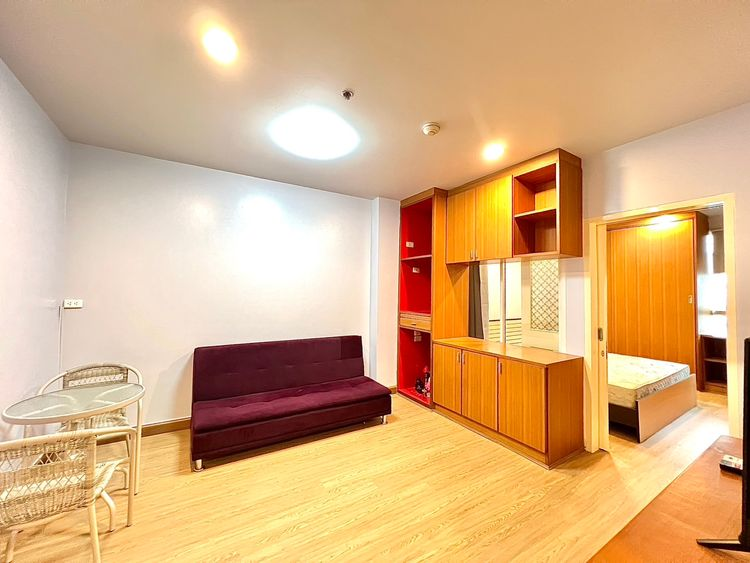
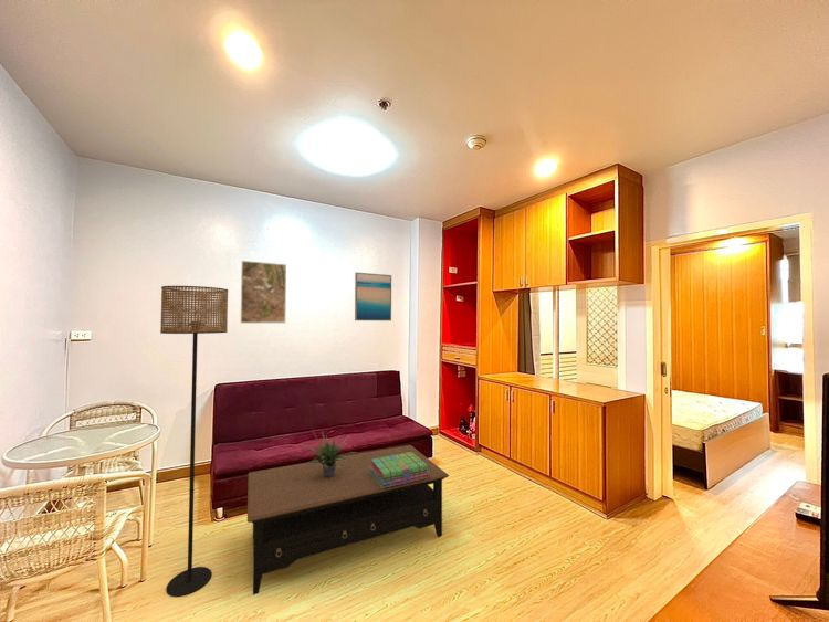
+ floor lamp (192, 433)
+ wall art (374, 297)
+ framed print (263, 293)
+ stack of books (398, 467)
+ potted plant (328, 450)
+ coffee table (347, 504)
